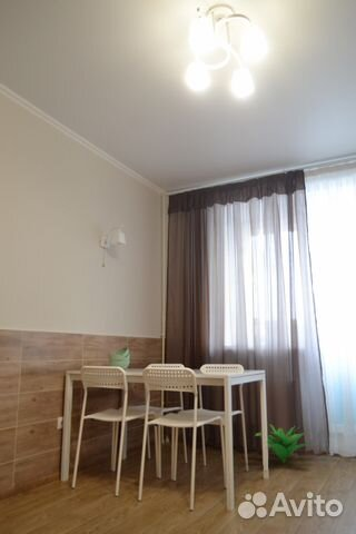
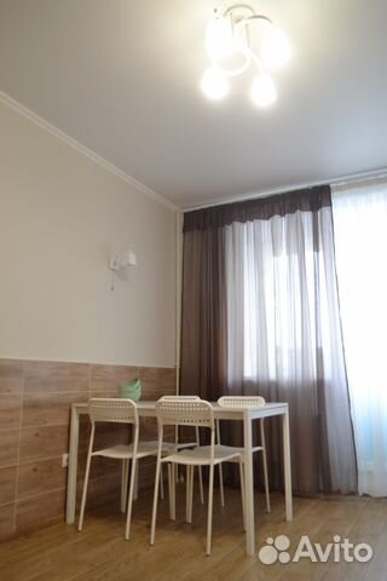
- decorative plant (284, 443)
